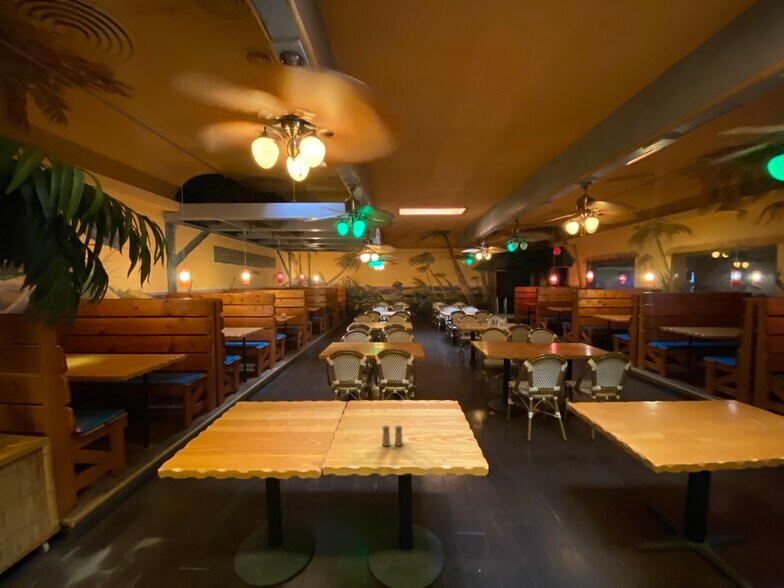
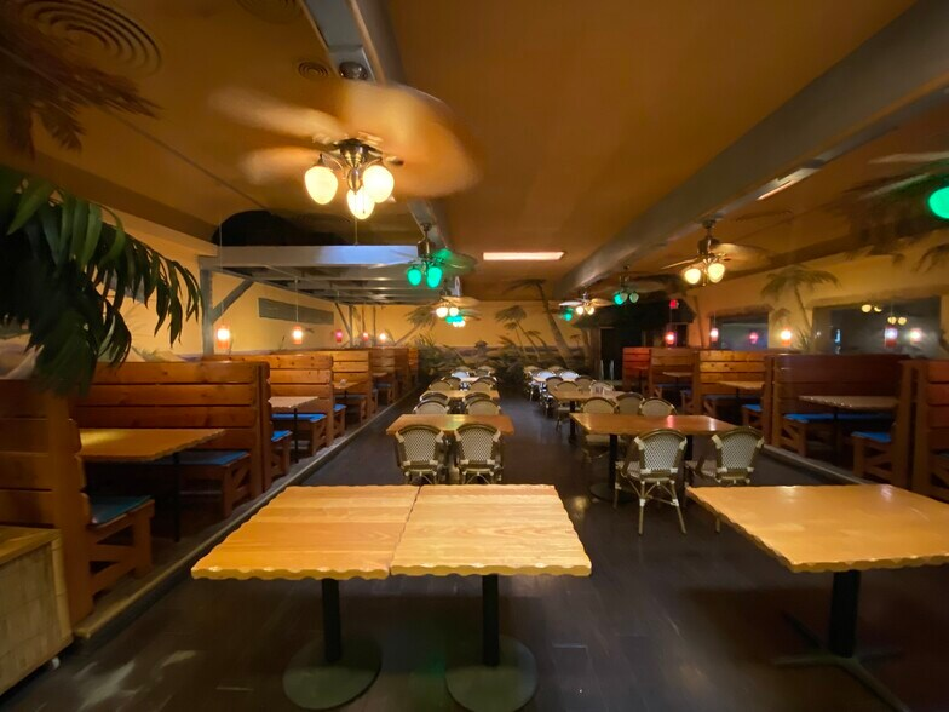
- salt and pepper shaker (389, 435)
